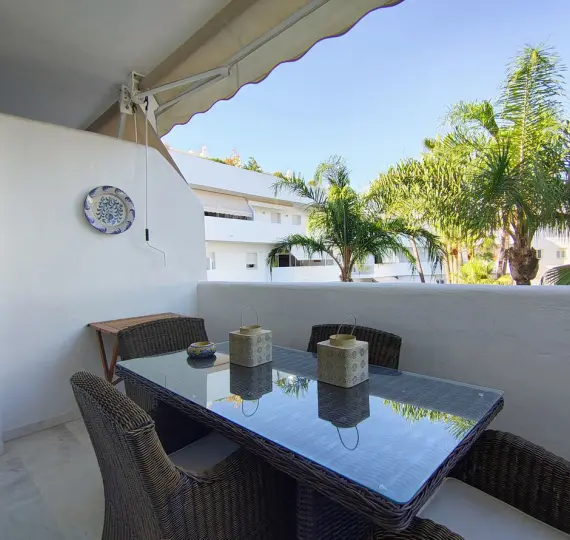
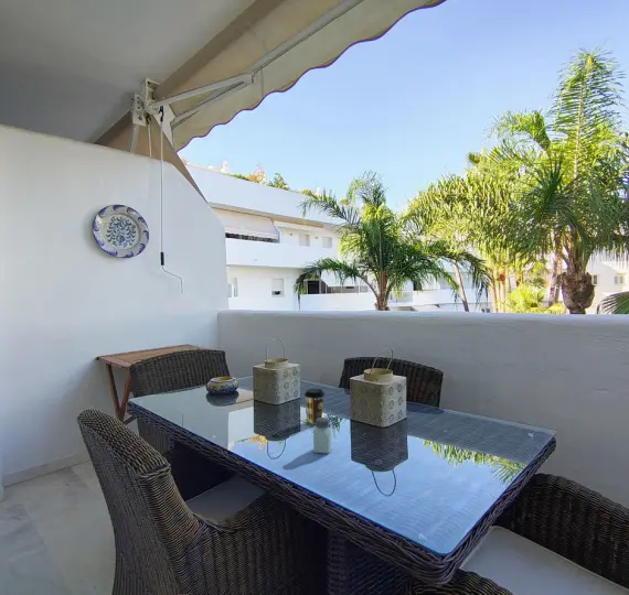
+ saltshaker (322, 434)
+ coffee cup (314, 405)
